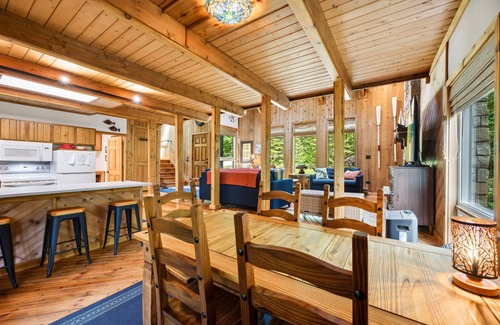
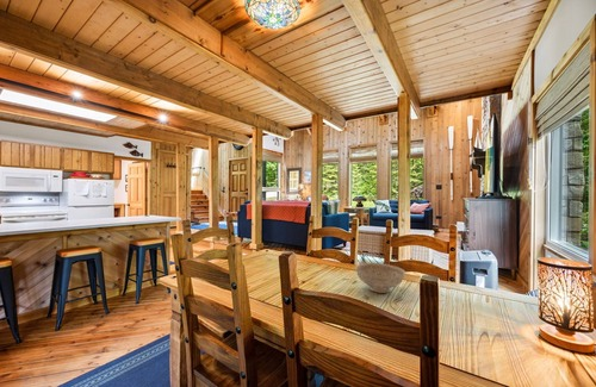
+ decorative bowl (379, 279)
